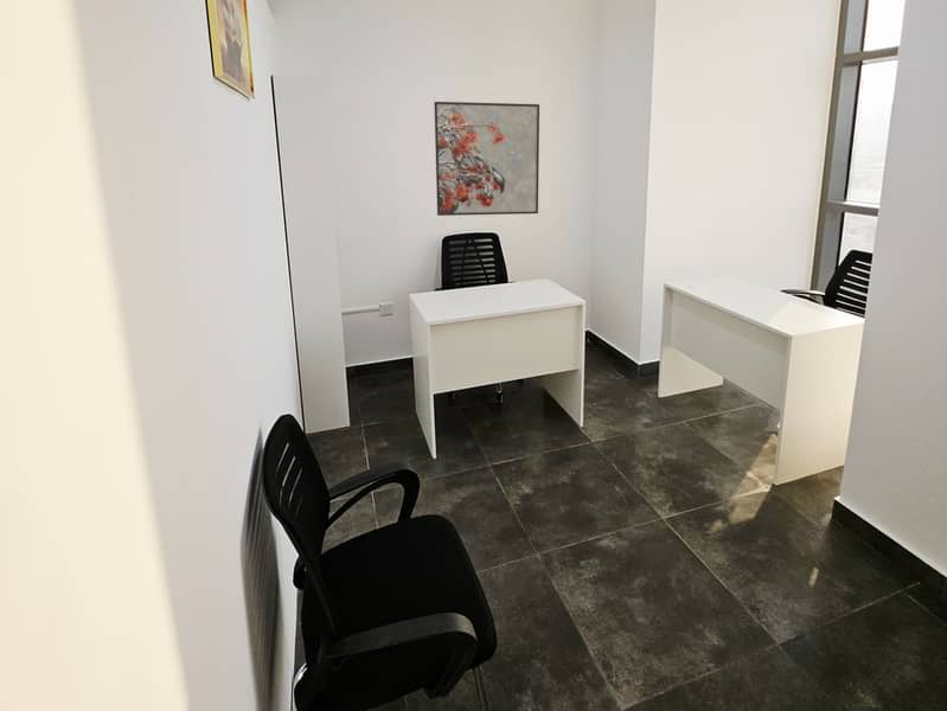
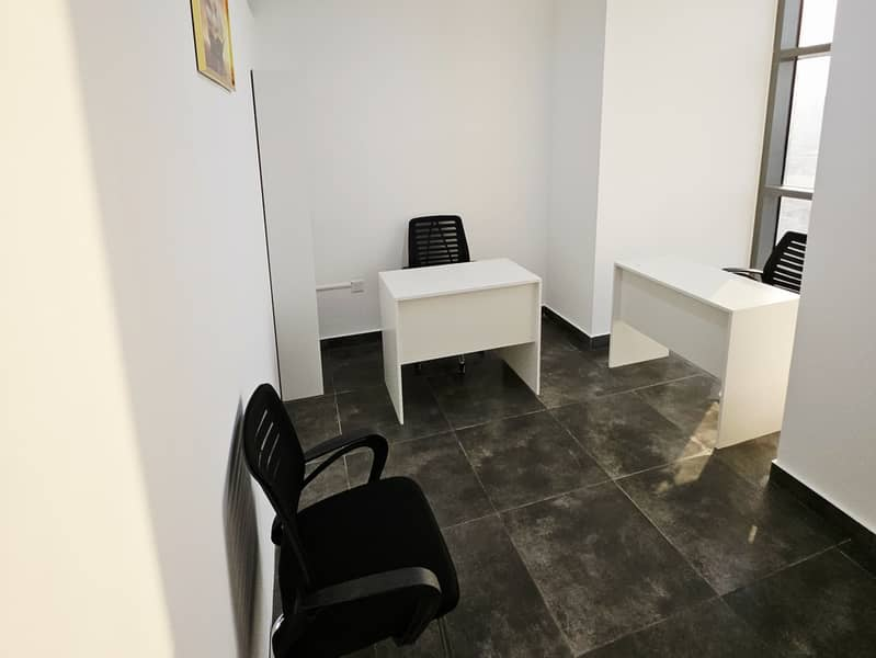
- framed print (488, 160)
